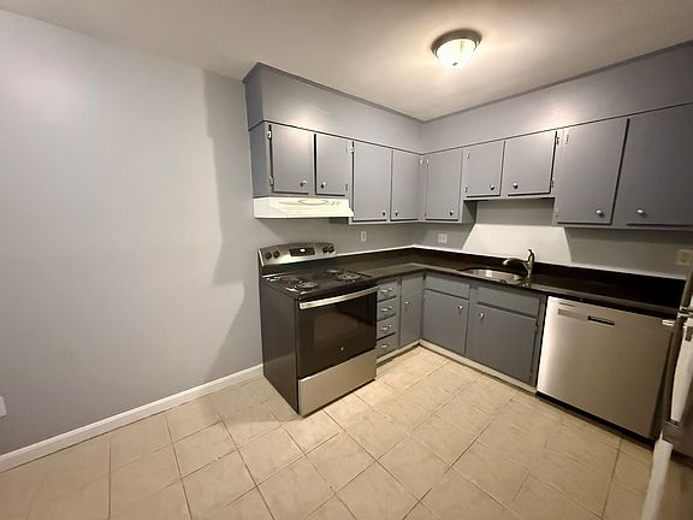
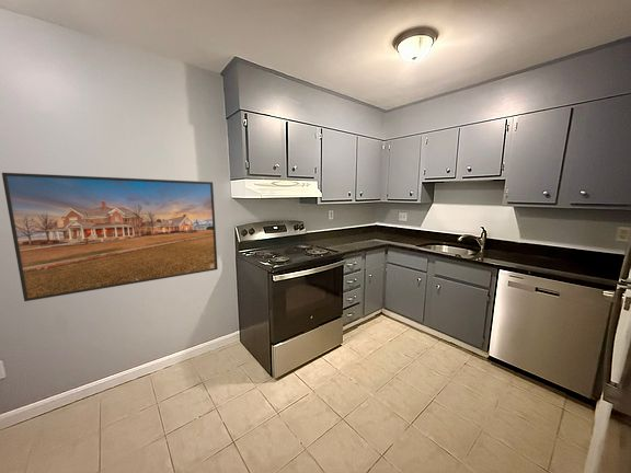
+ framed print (134, 231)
